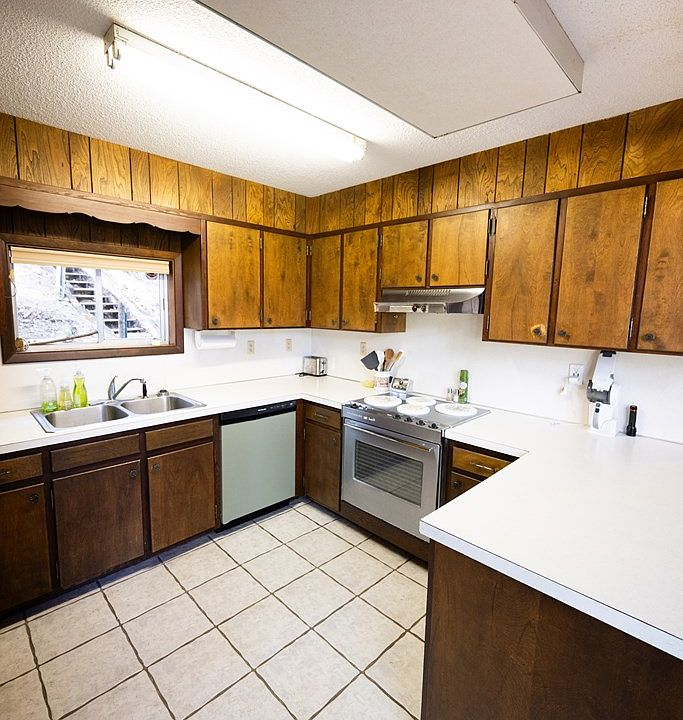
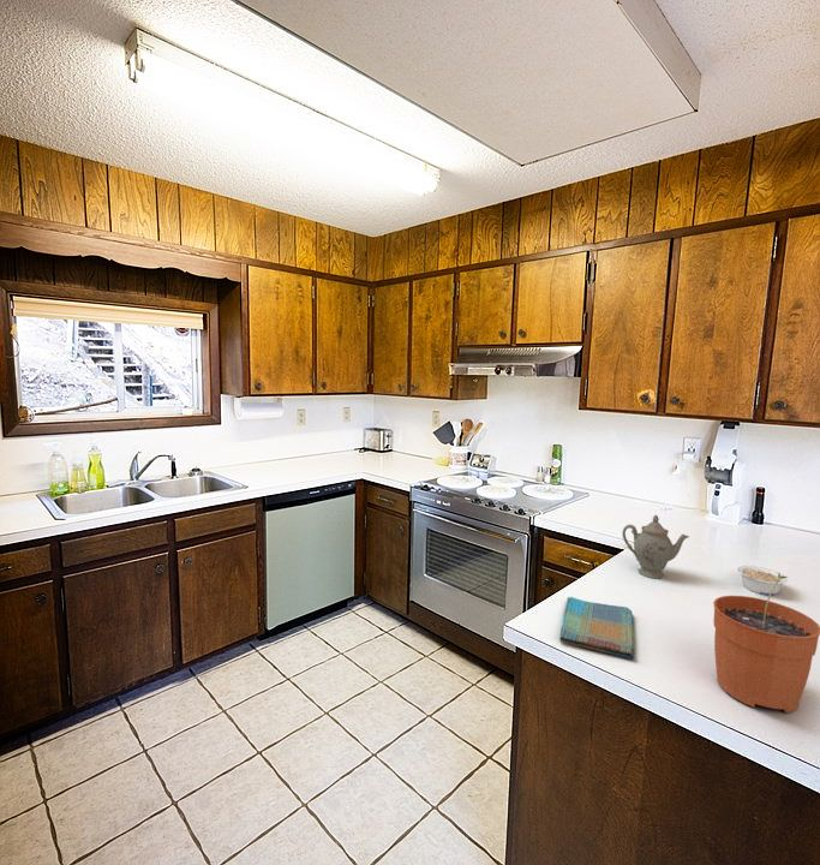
+ dish towel (597, 624)
+ chinaware (653, 544)
+ legume (761, 580)
+ plant pot (762, 633)
